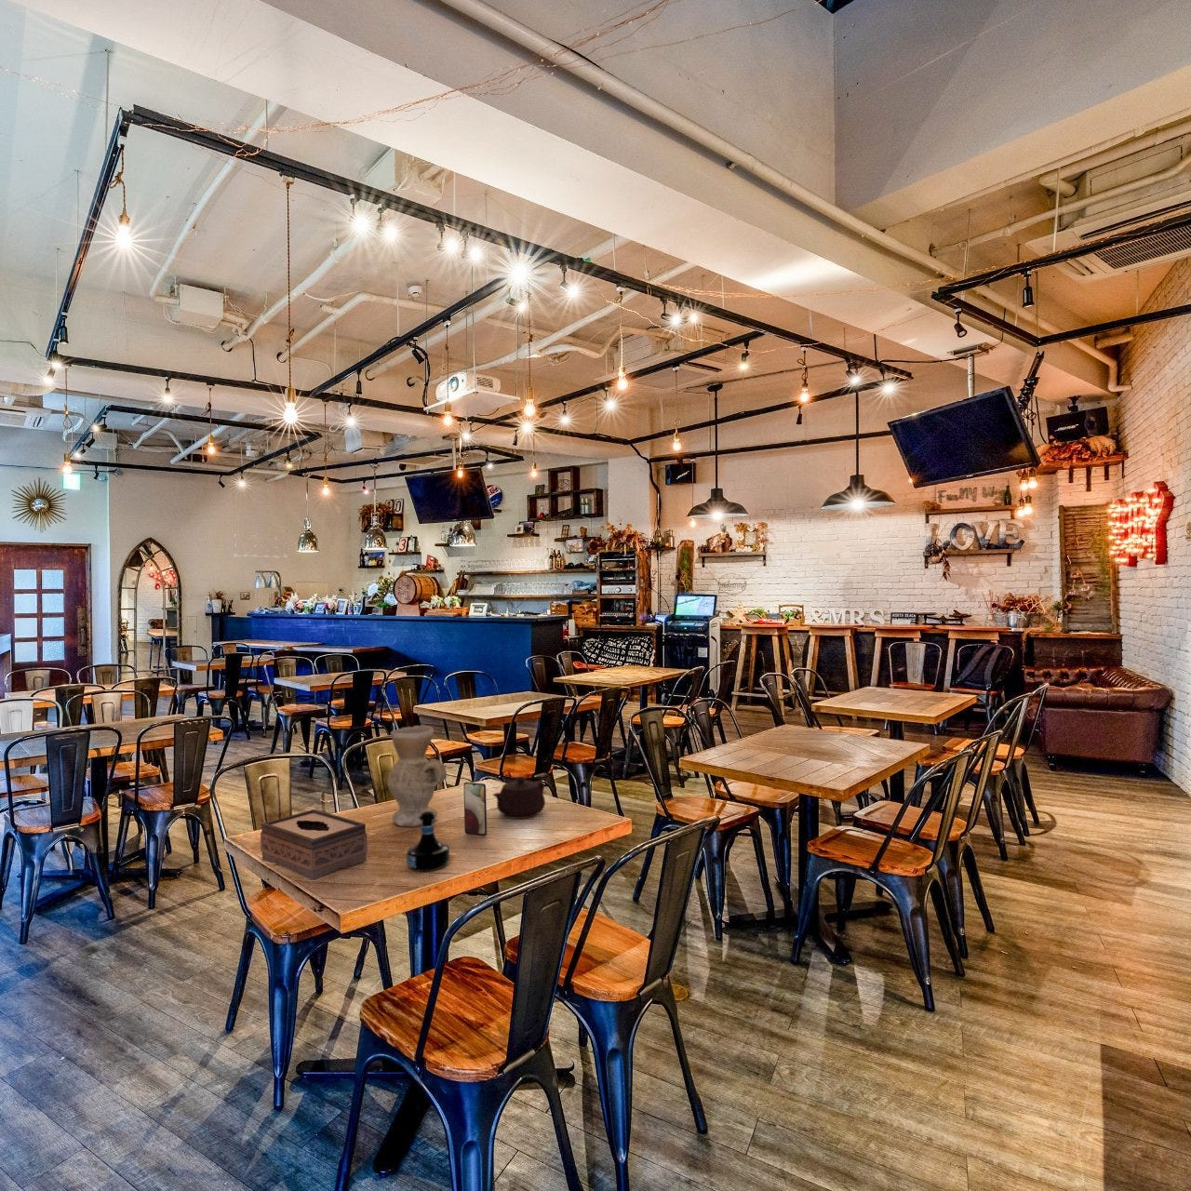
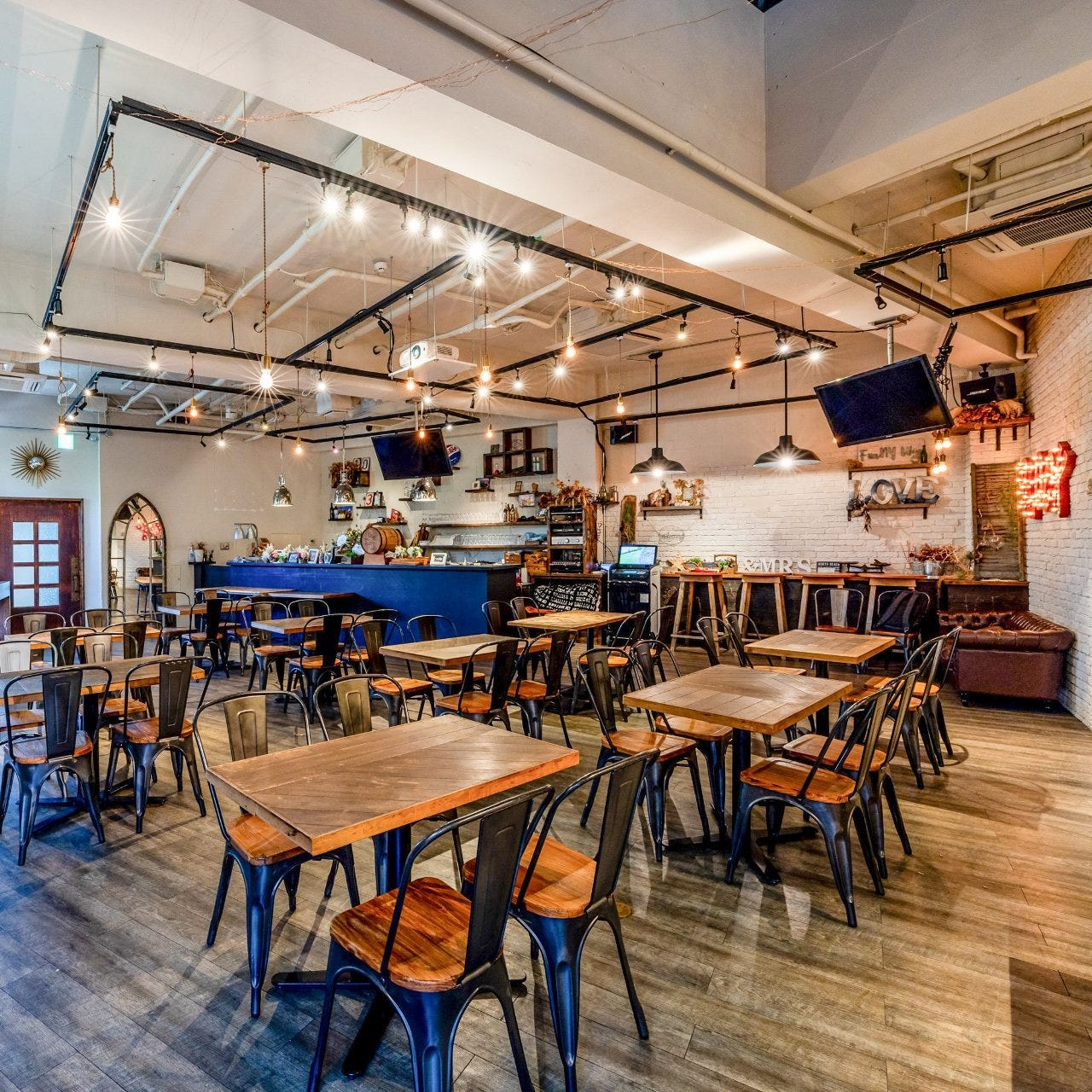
- vase (417, 775)
- smartphone (474, 808)
- tissue box (314, 842)
- tequila bottle (428, 839)
- teapot (519, 796)
